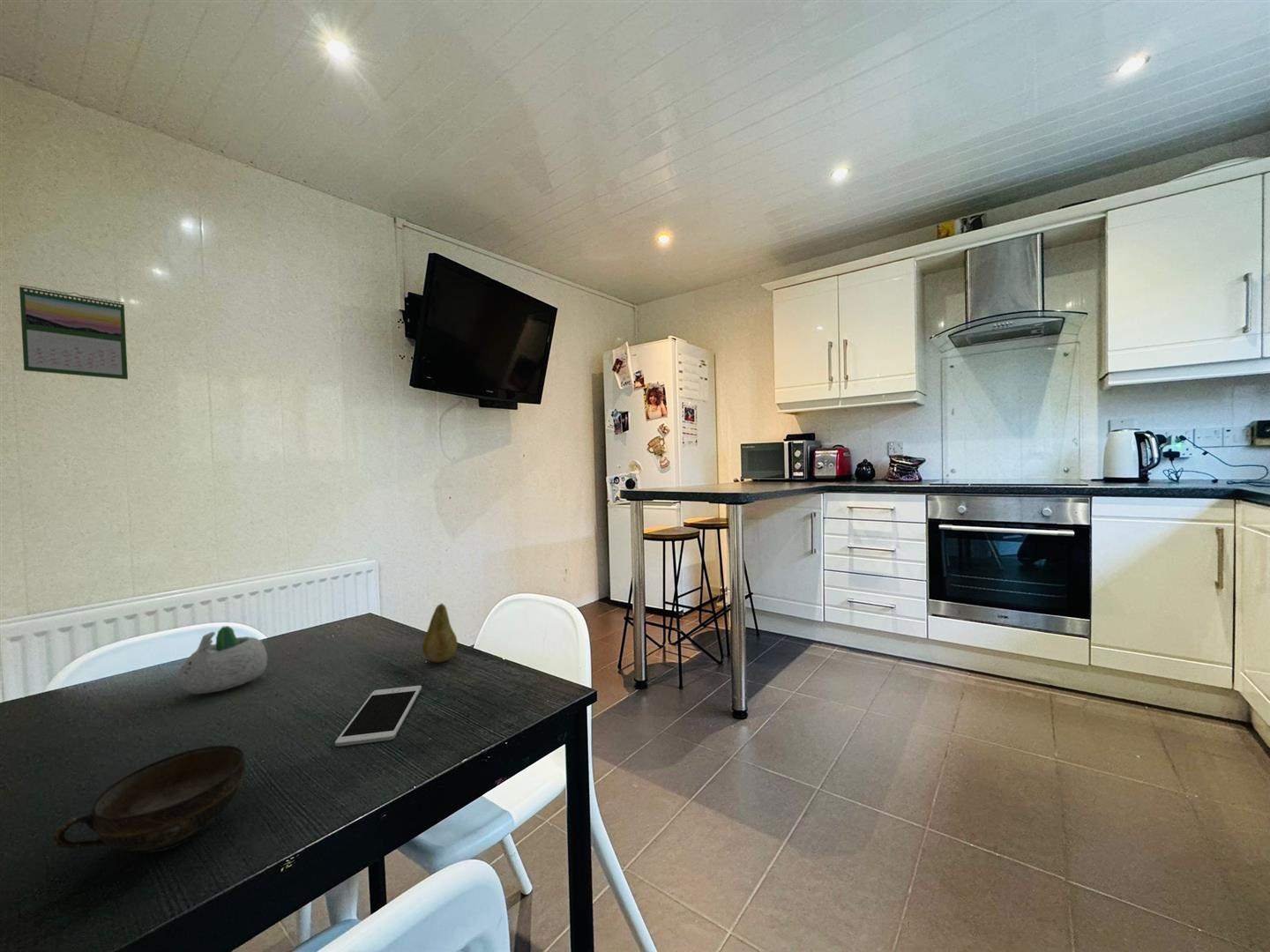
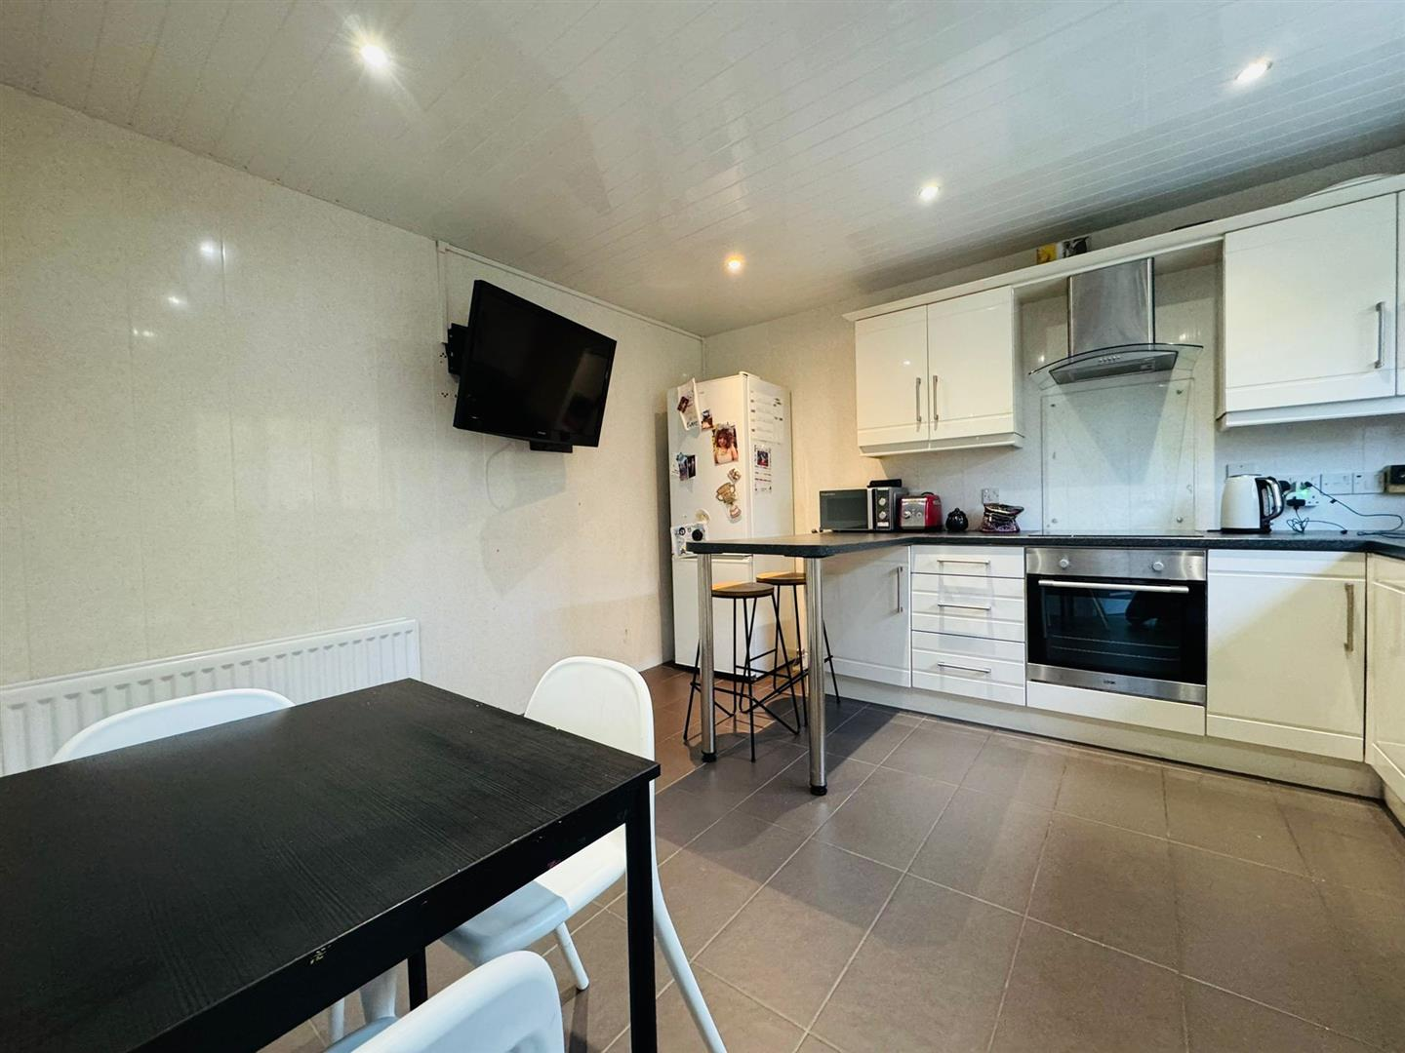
- succulent planter (224, 657)
- fruit (439, 630)
- calendar (76, 333)
- cell phone (383, 712)
- cup (159, 811)
